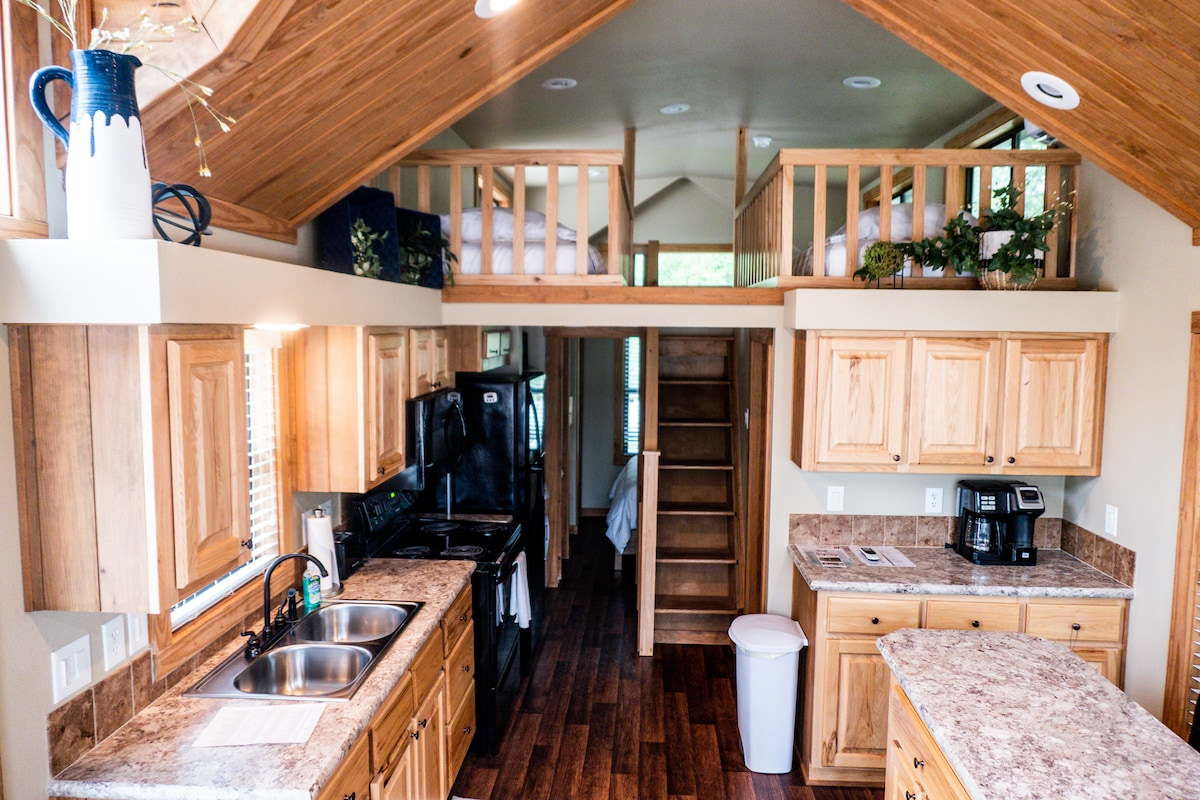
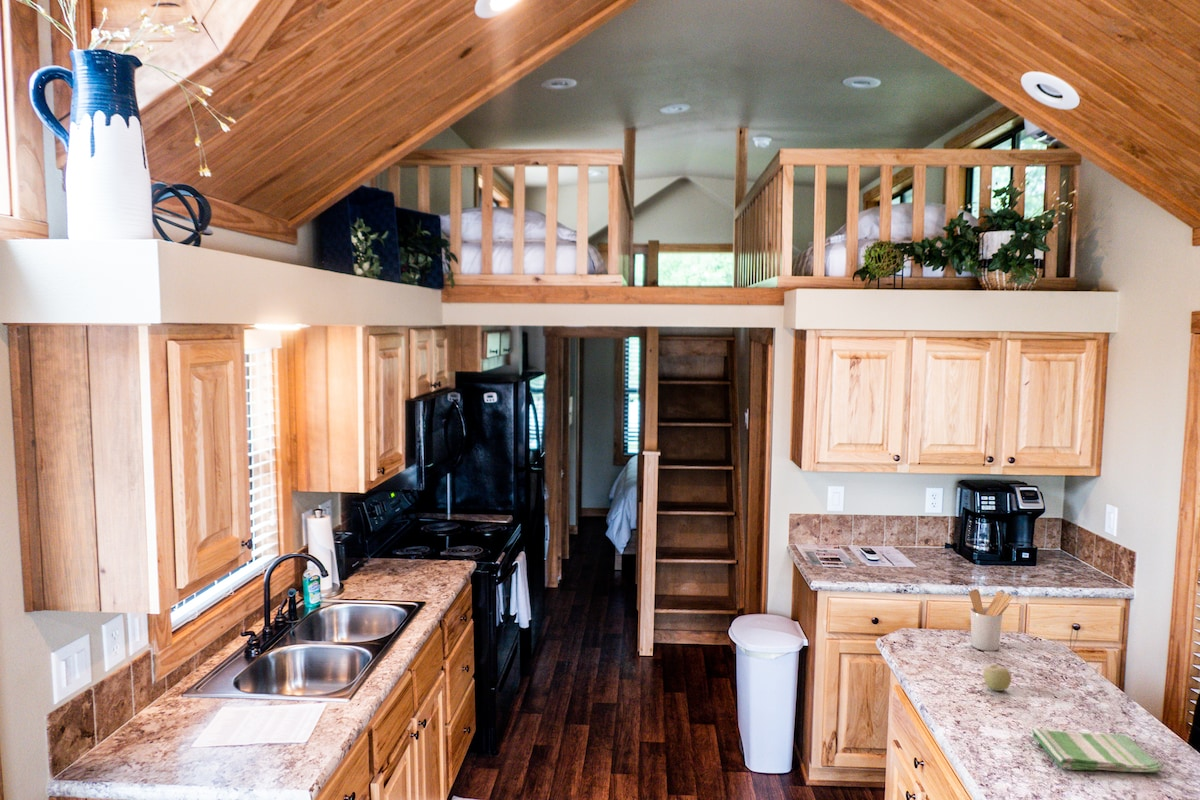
+ utensil holder (991, 619)
+ dish towel (1093, 749)
+ fruit (997, 675)
